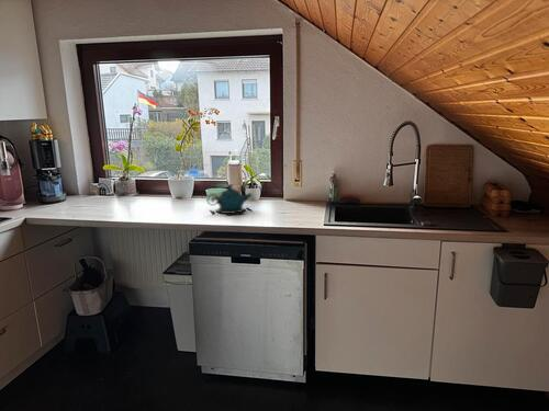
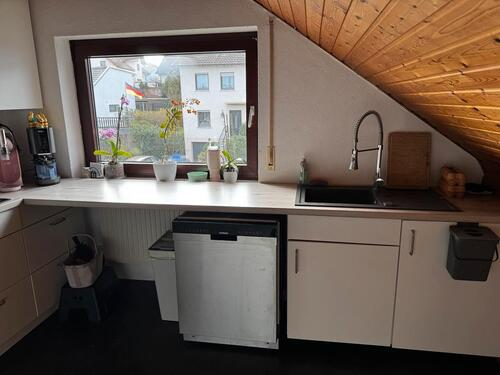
- teapot (229, 197)
